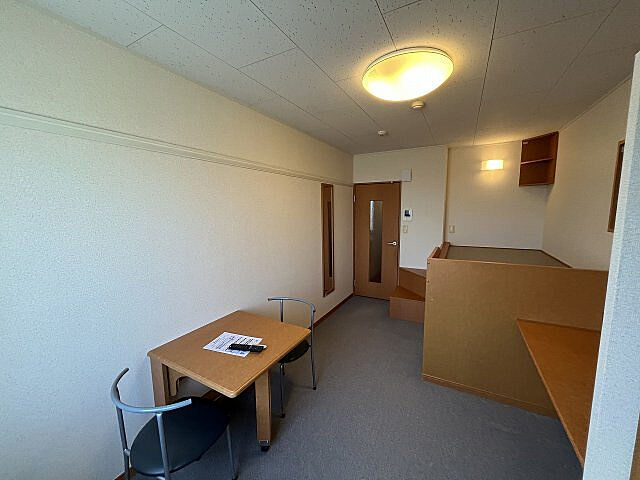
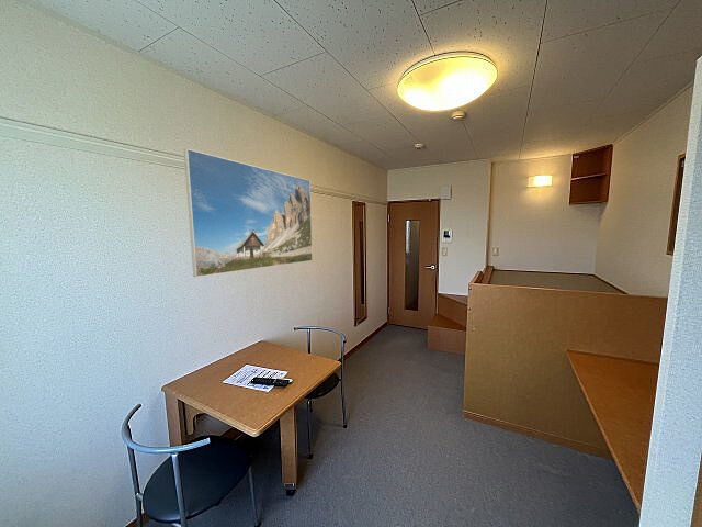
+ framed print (263, 218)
